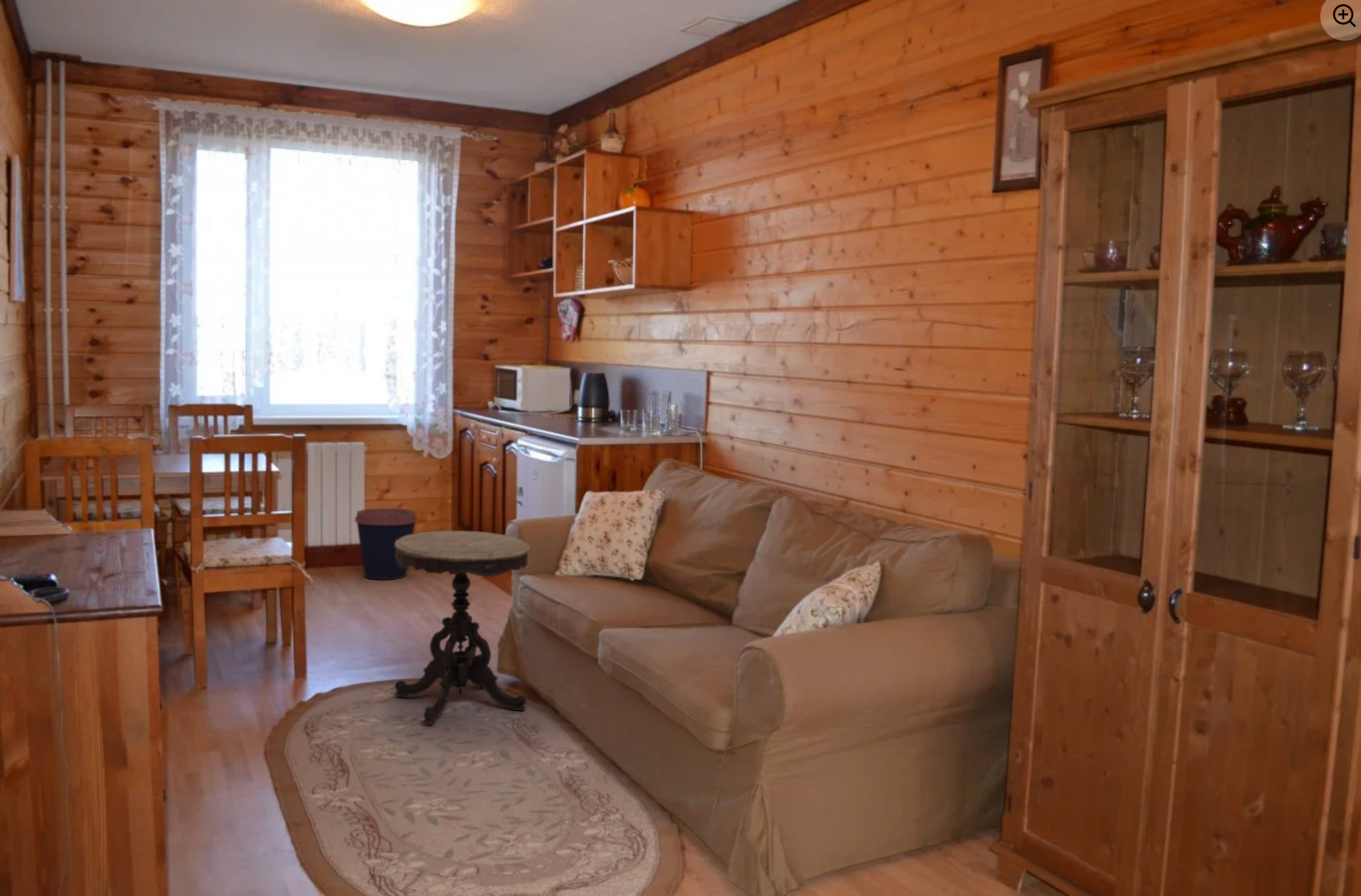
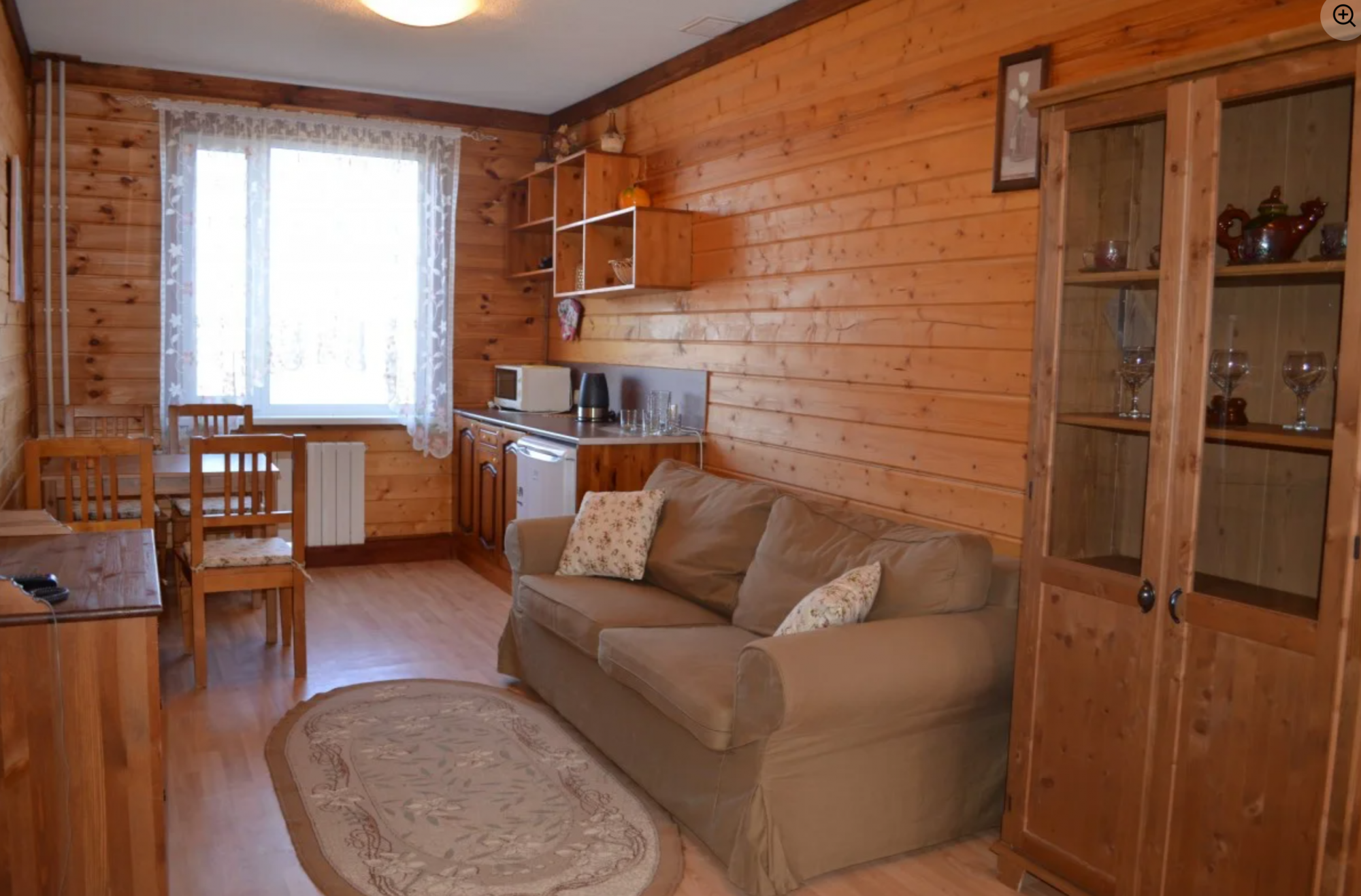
- side table (461, 622)
- coffee cup (386, 544)
